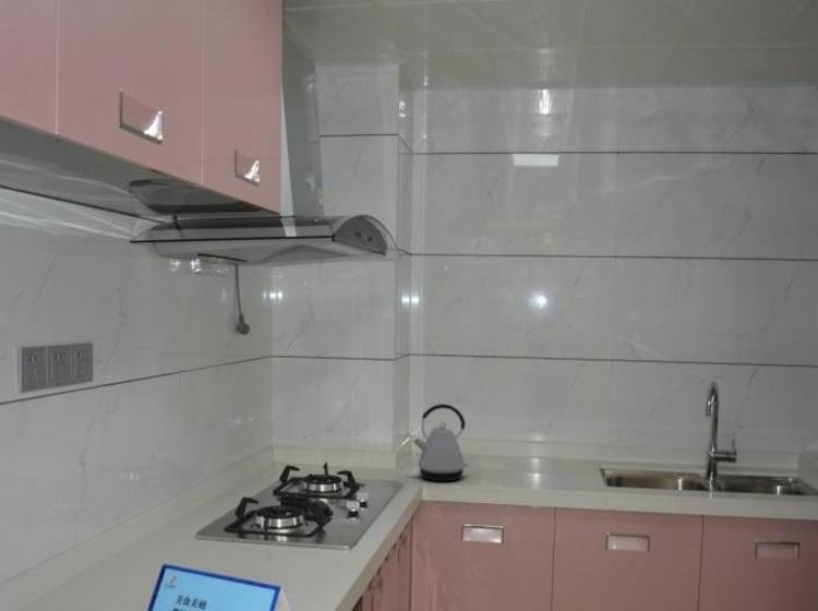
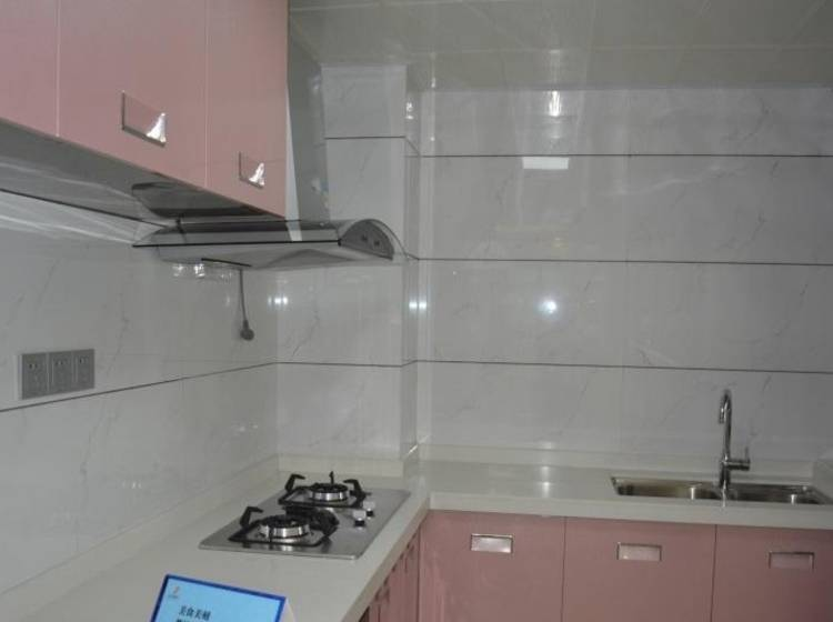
- kettle (440, 440)
